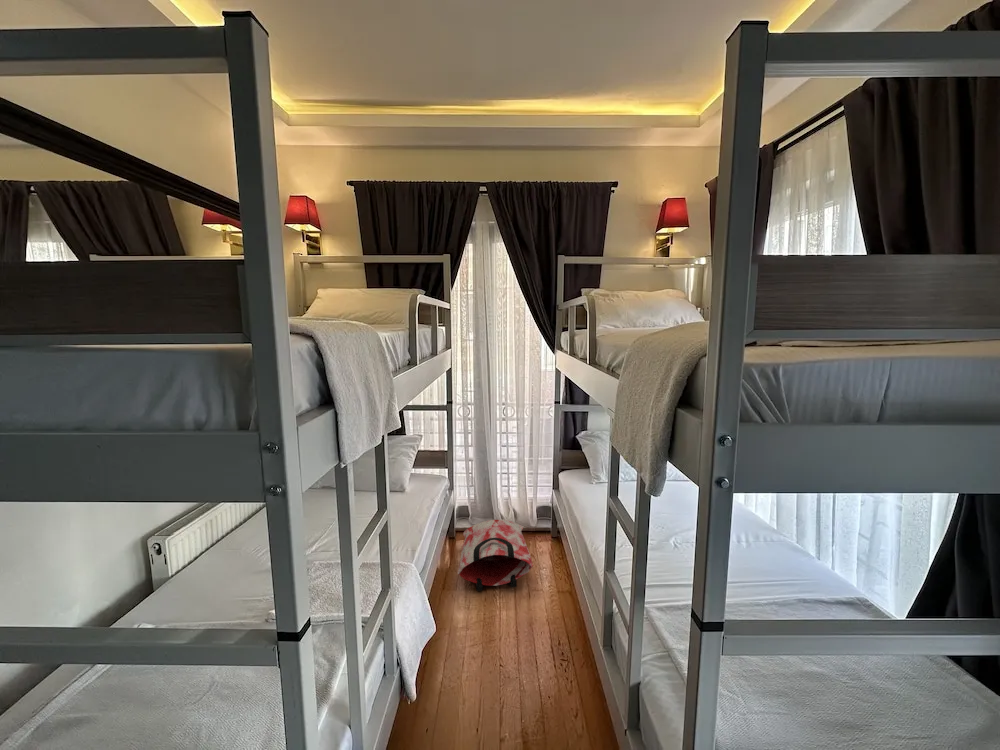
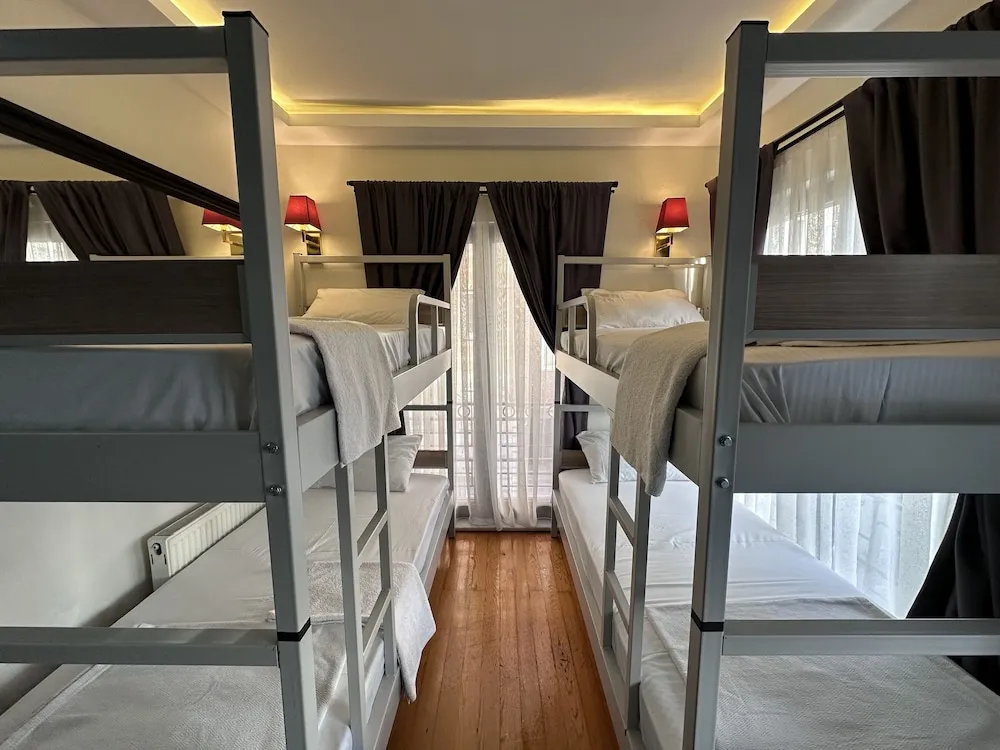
- bag (494, 546)
